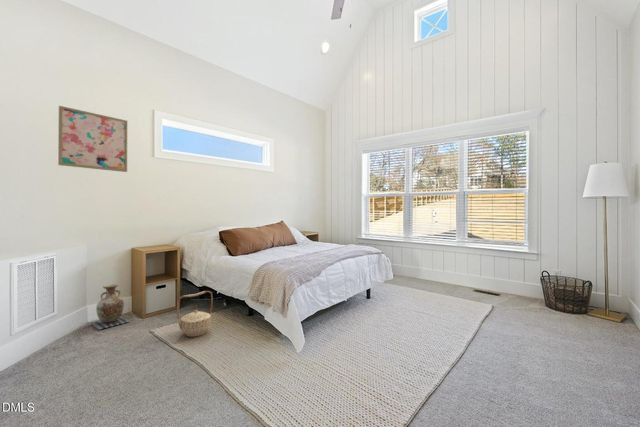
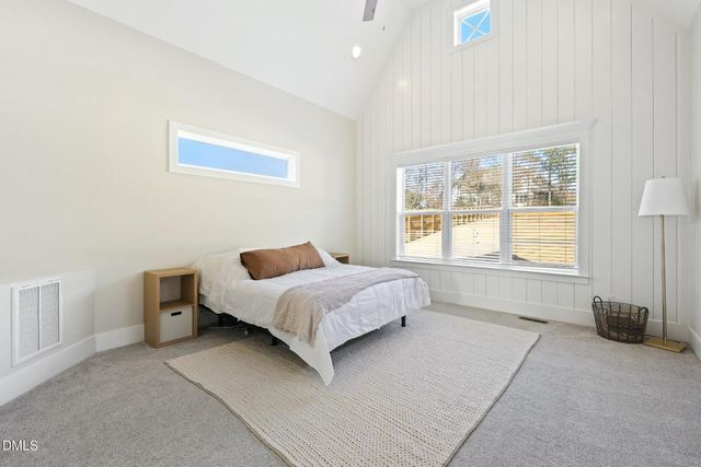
- basket (195, 312)
- wall art (95, 141)
- vase (110, 304)
